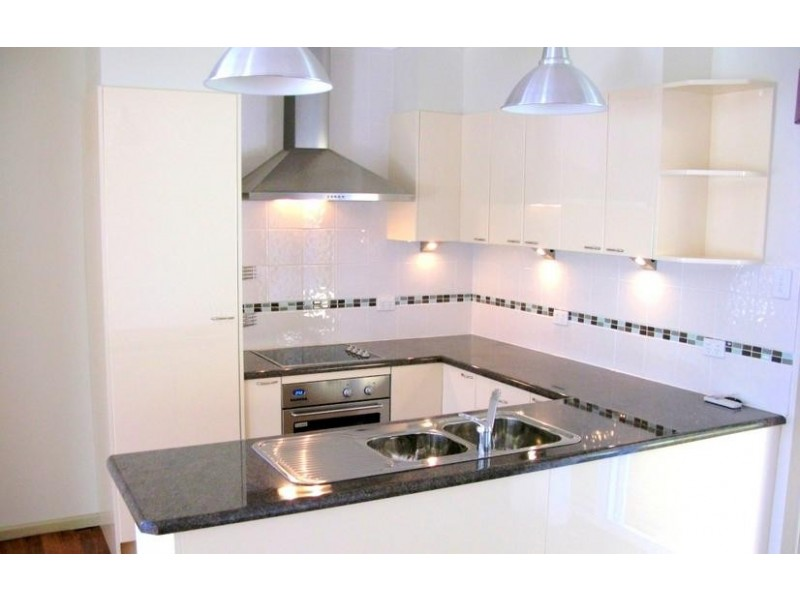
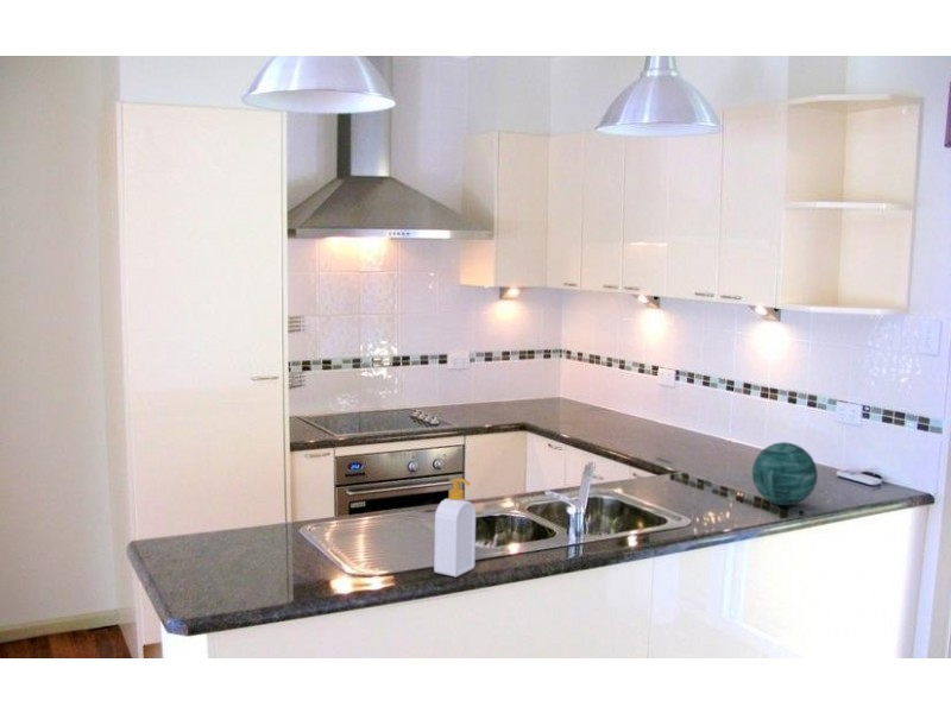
+ decorative orb (783, 473)
+ soap bottle (456, 524)
